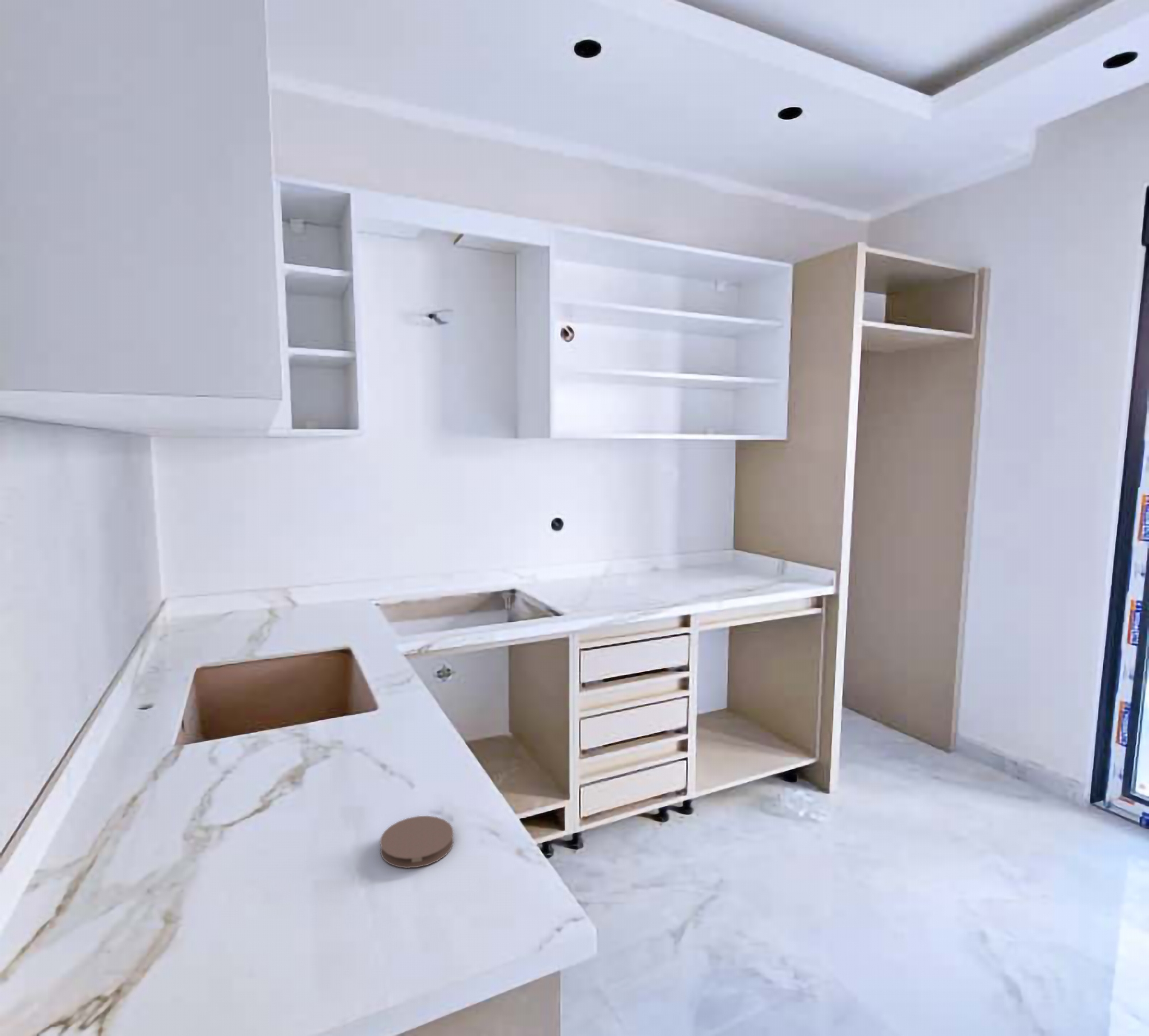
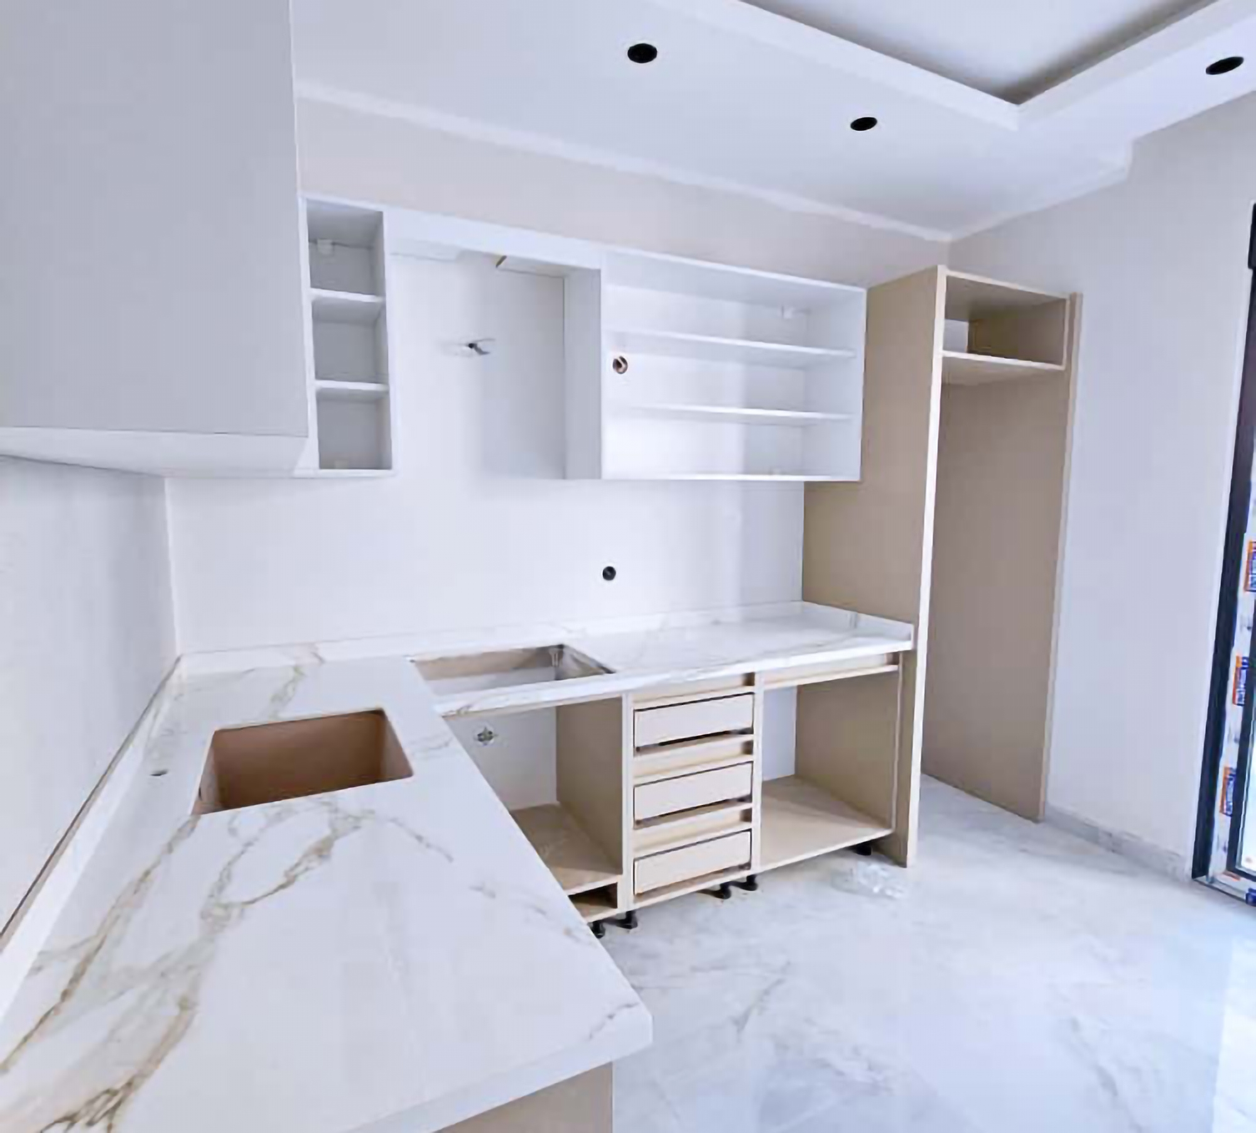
- coaster (417, 840)
